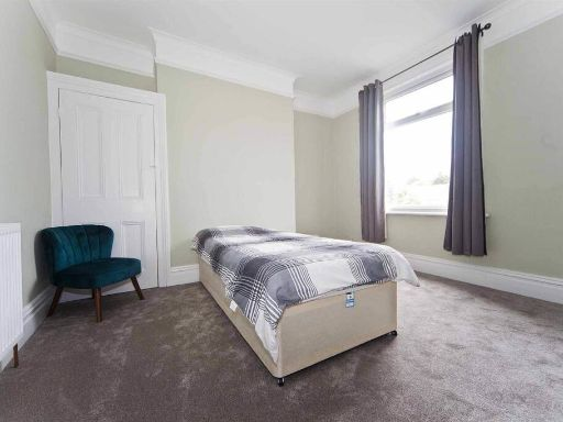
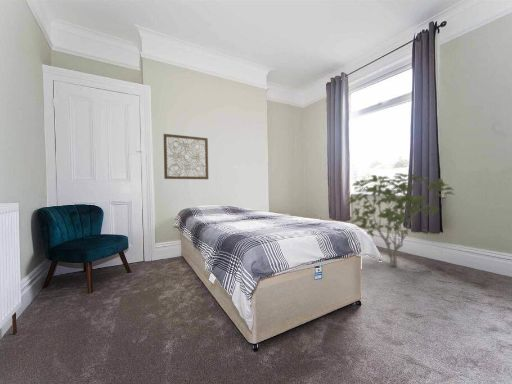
+ shrub (394, 219)
+ wall art (185, 158)
